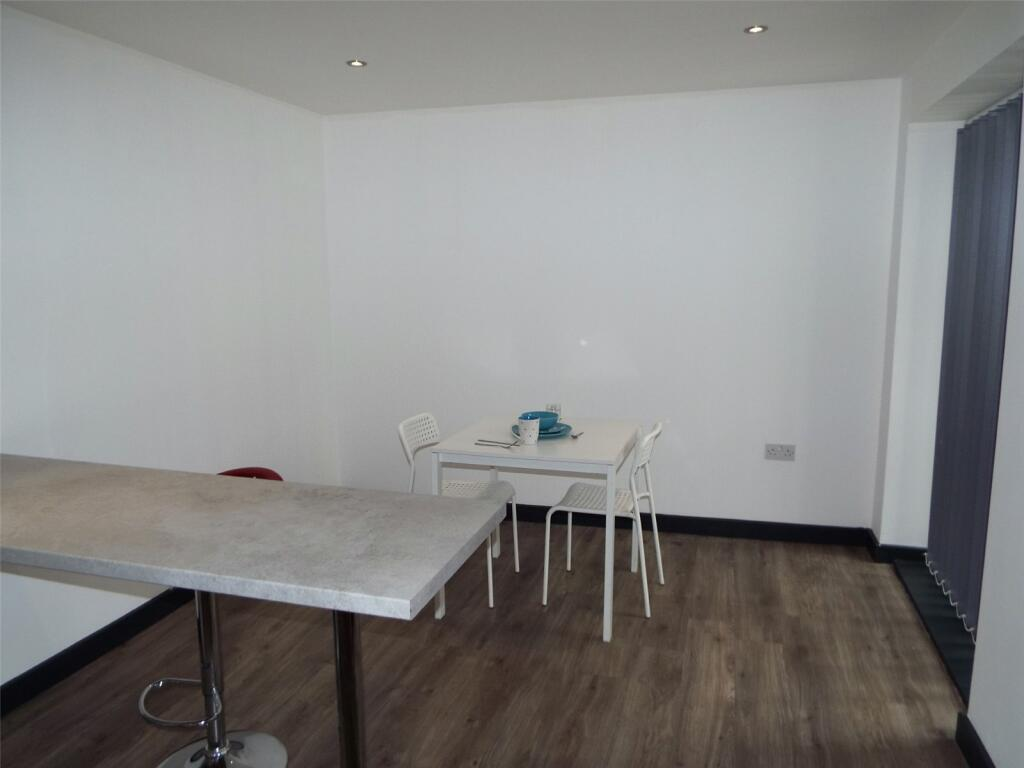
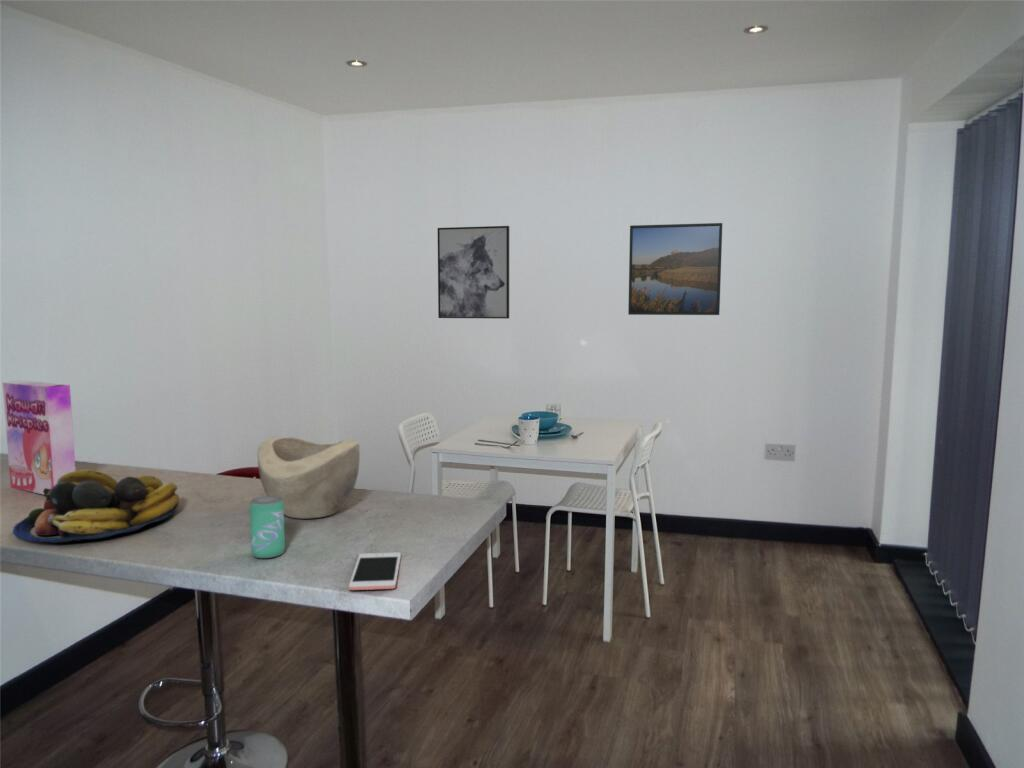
+ beverage can (267, 526)
+ wall art (473, 272)
+ fruit bowl (96, 494)
+ cell phone (376, 570)
+ cereal box (39, 436)
+ decorative bowl (310, 476)
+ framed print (674, 269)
